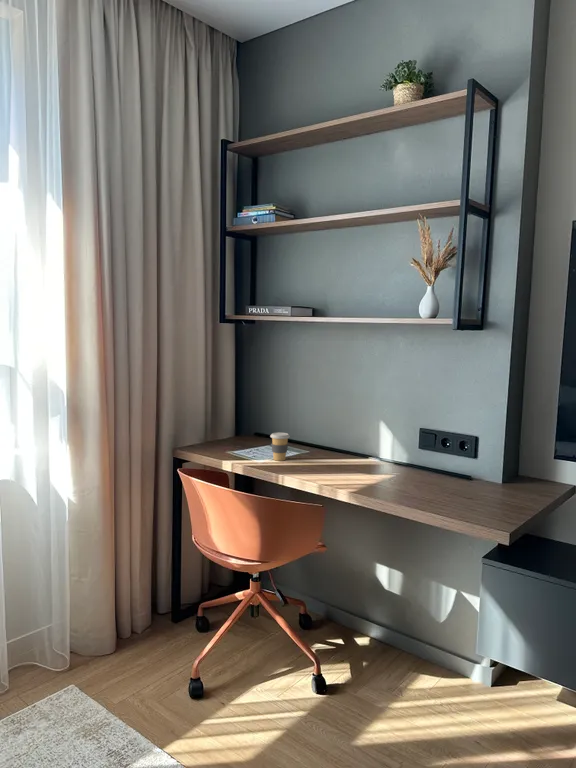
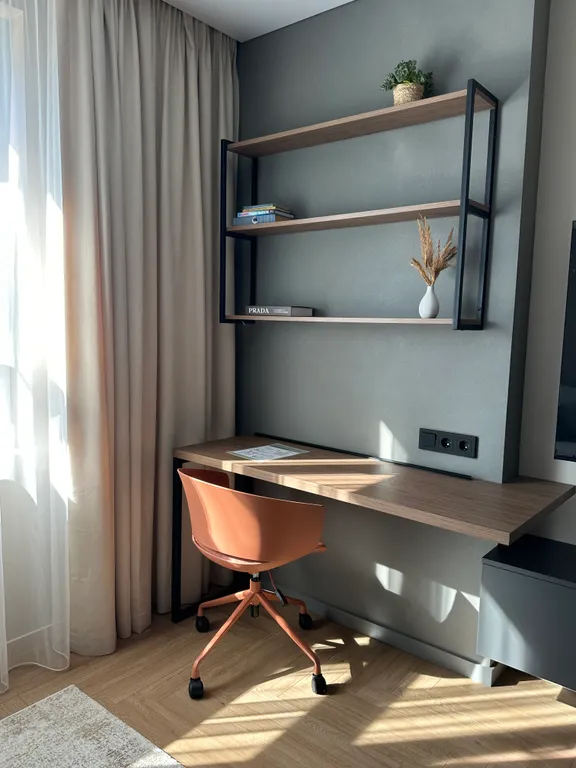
- coffee cup (279, 446)
